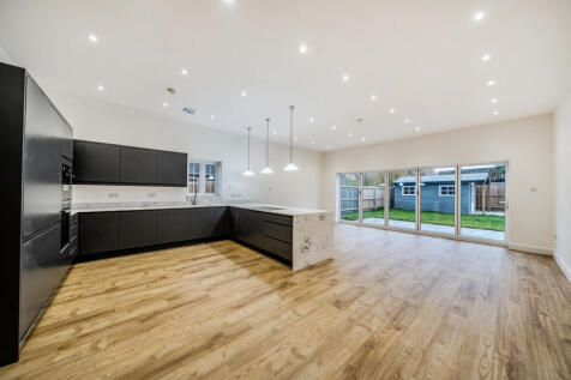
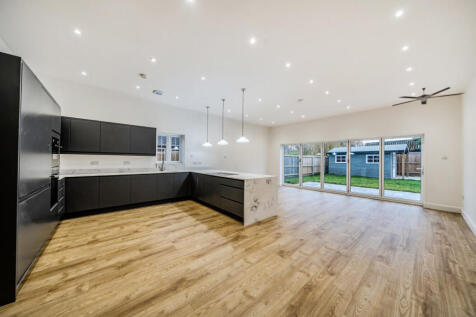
+ ceiling fan (424, 95)
